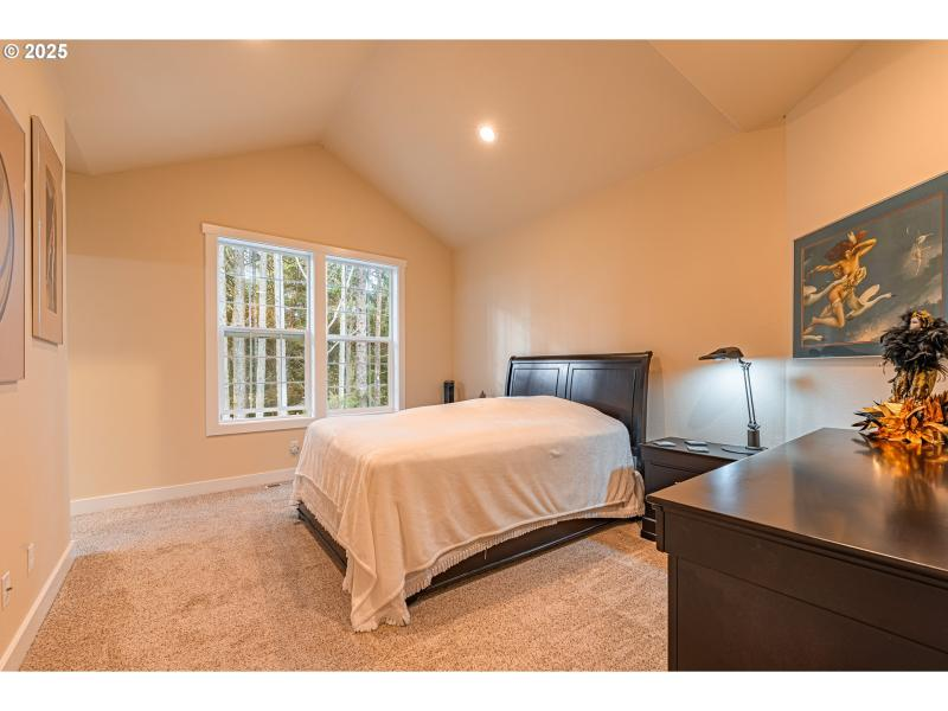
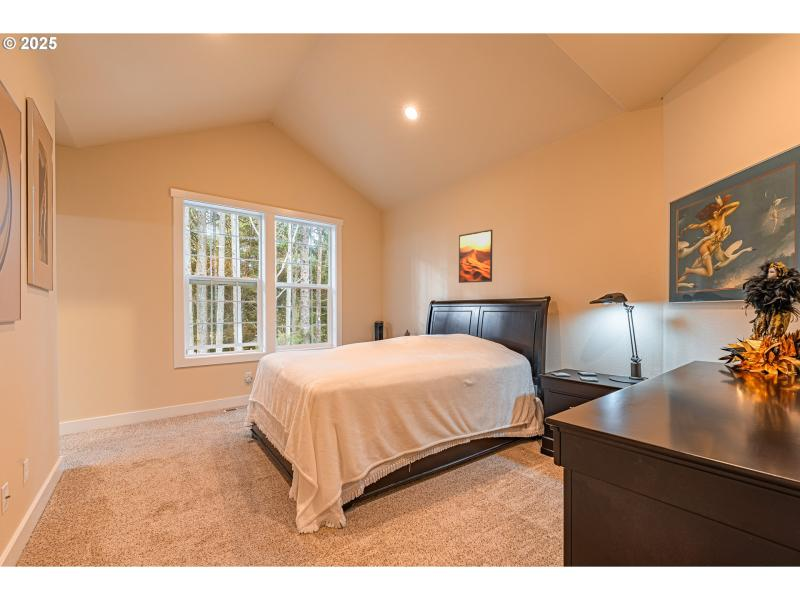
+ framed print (474, 257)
